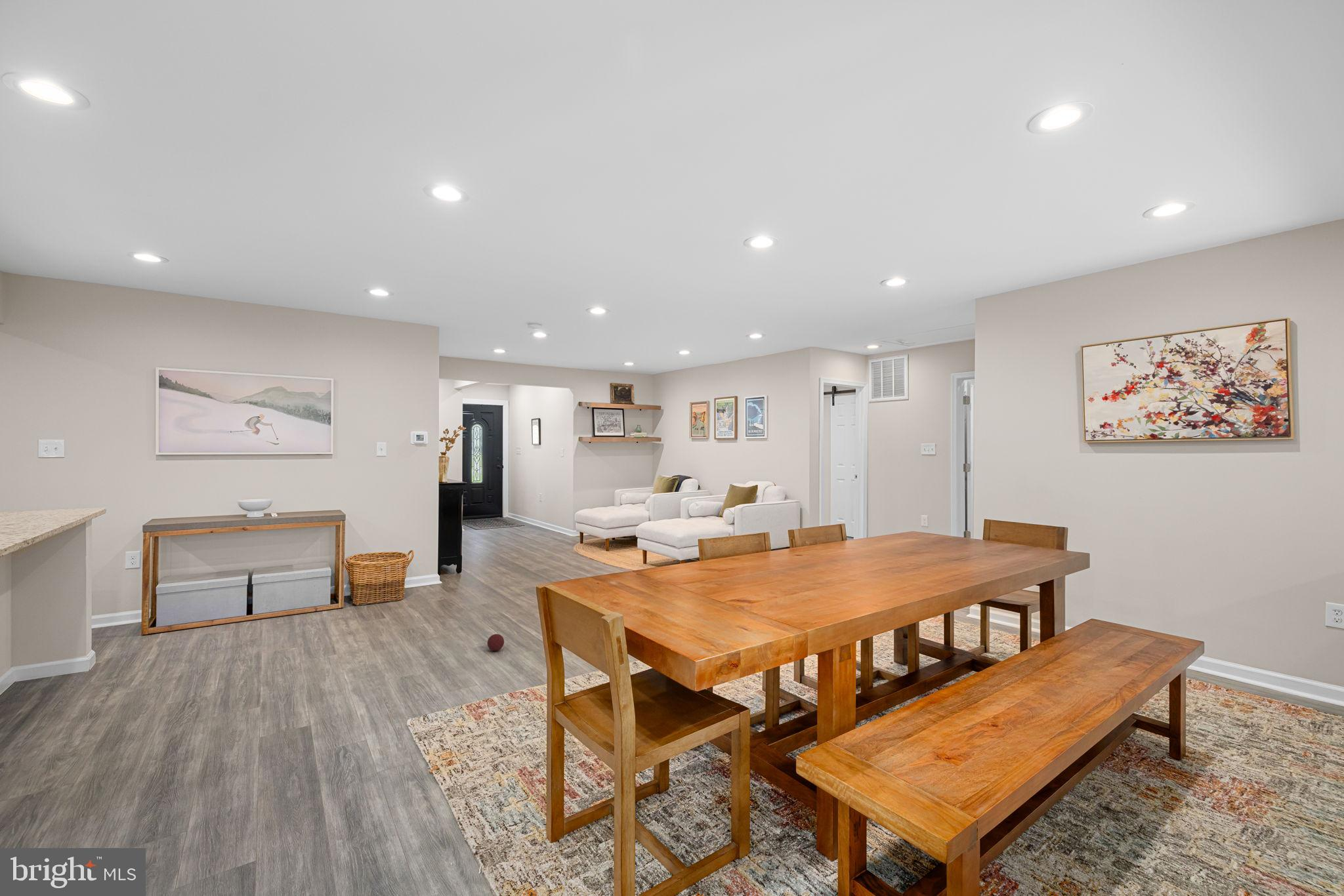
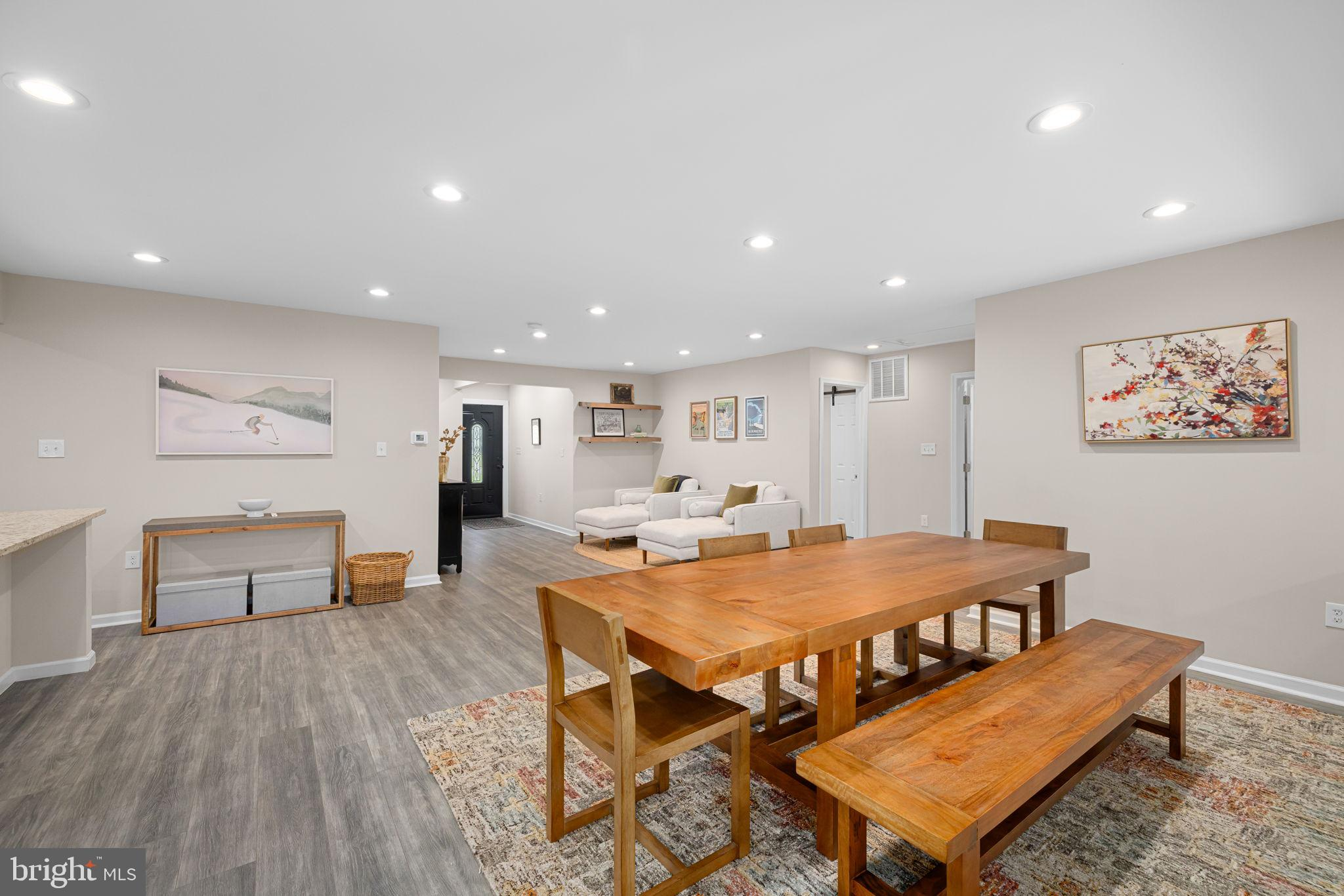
- ball (495, 642)
